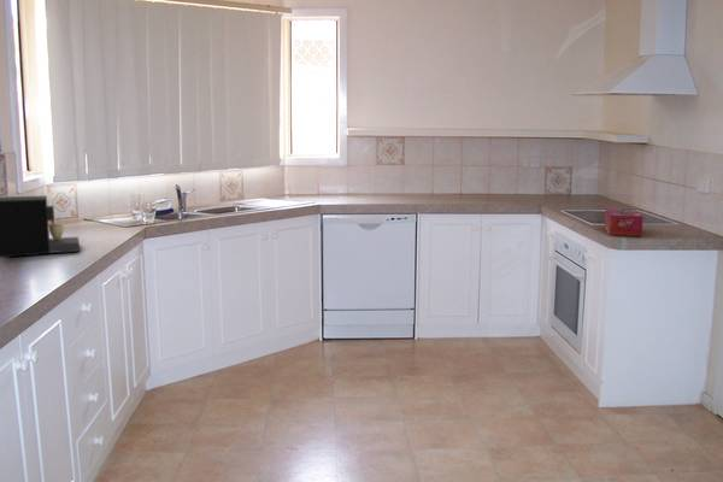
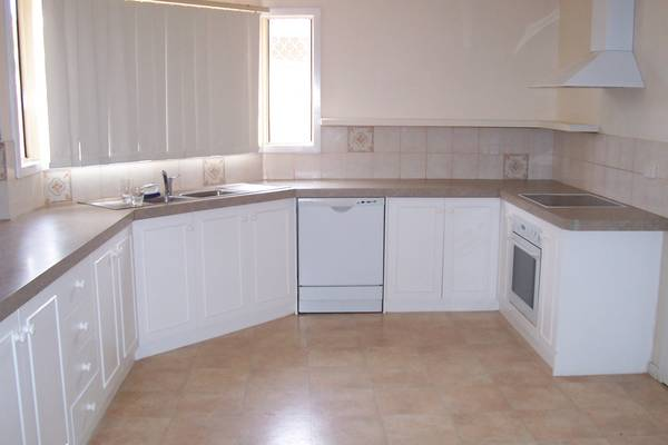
- coffee maker (35, 224)
- tissue box (623, 222)
